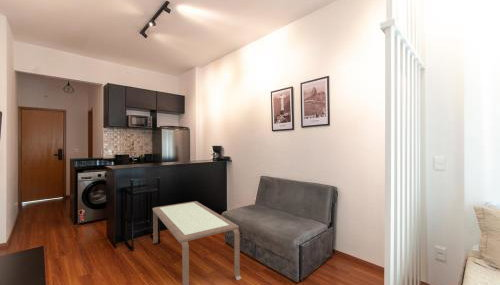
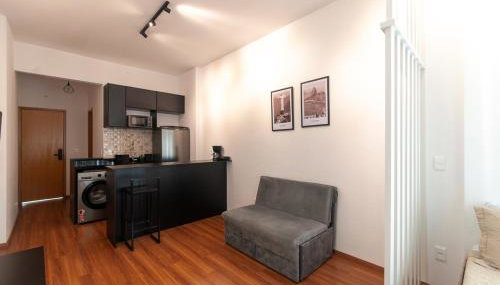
- coffee table (190, 236)
